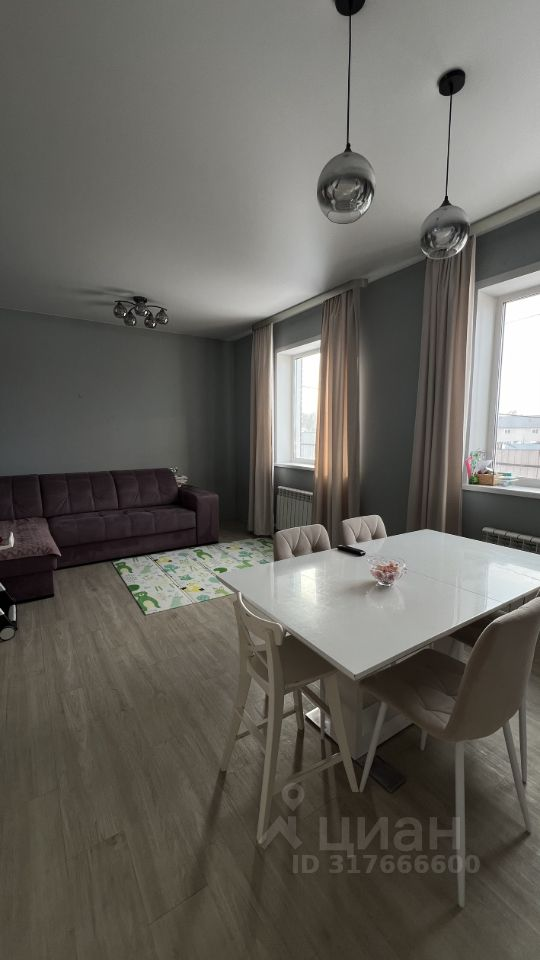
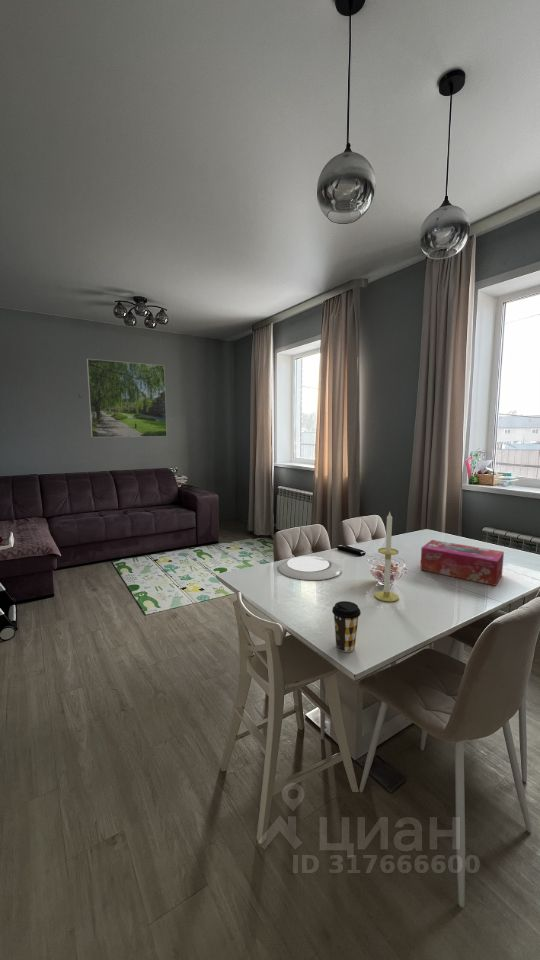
+ coffee cup (346, 626)
+ plate (309, 565)
+ candle (388, 554)
+ tissue box (461, 560)
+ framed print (129, 400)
